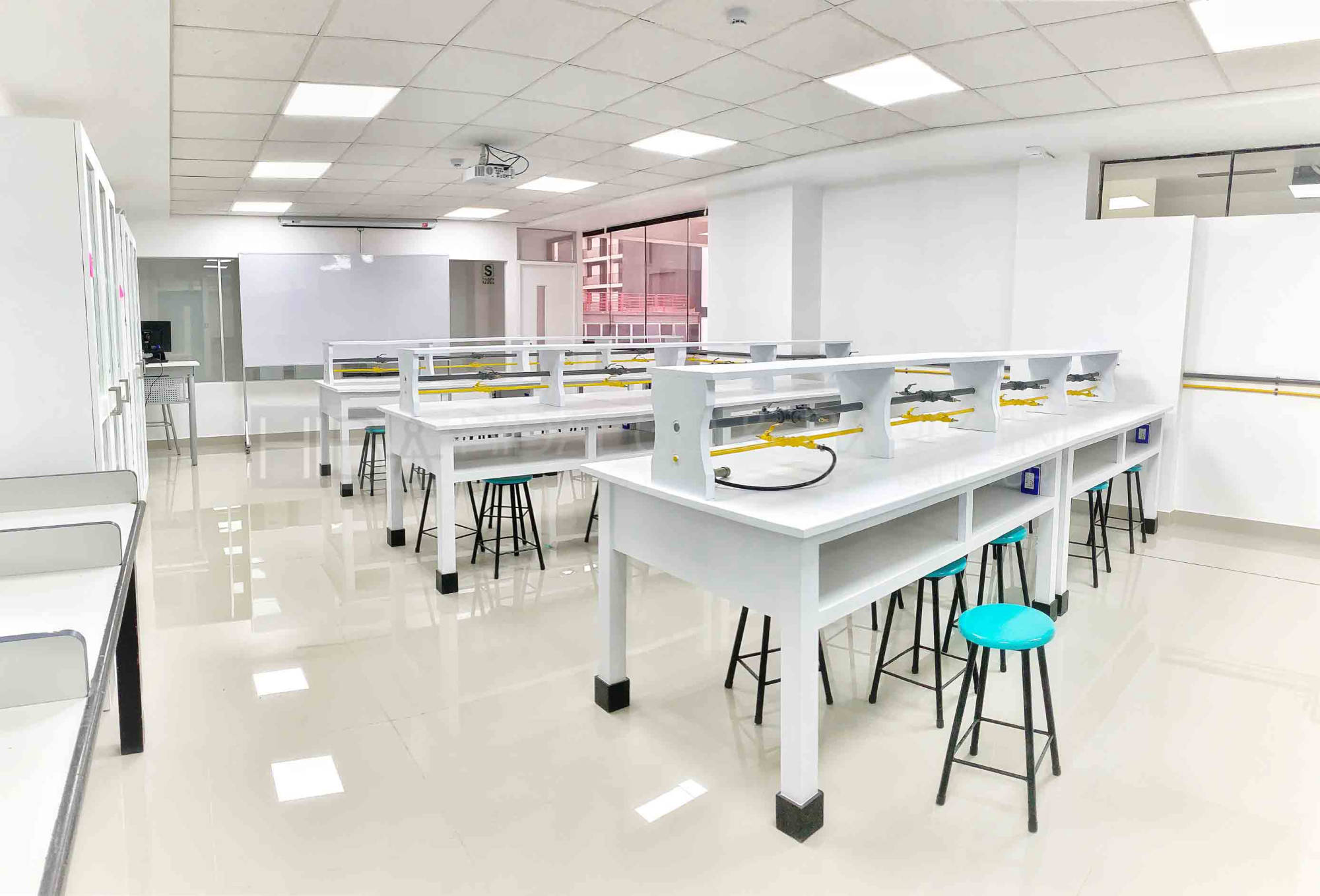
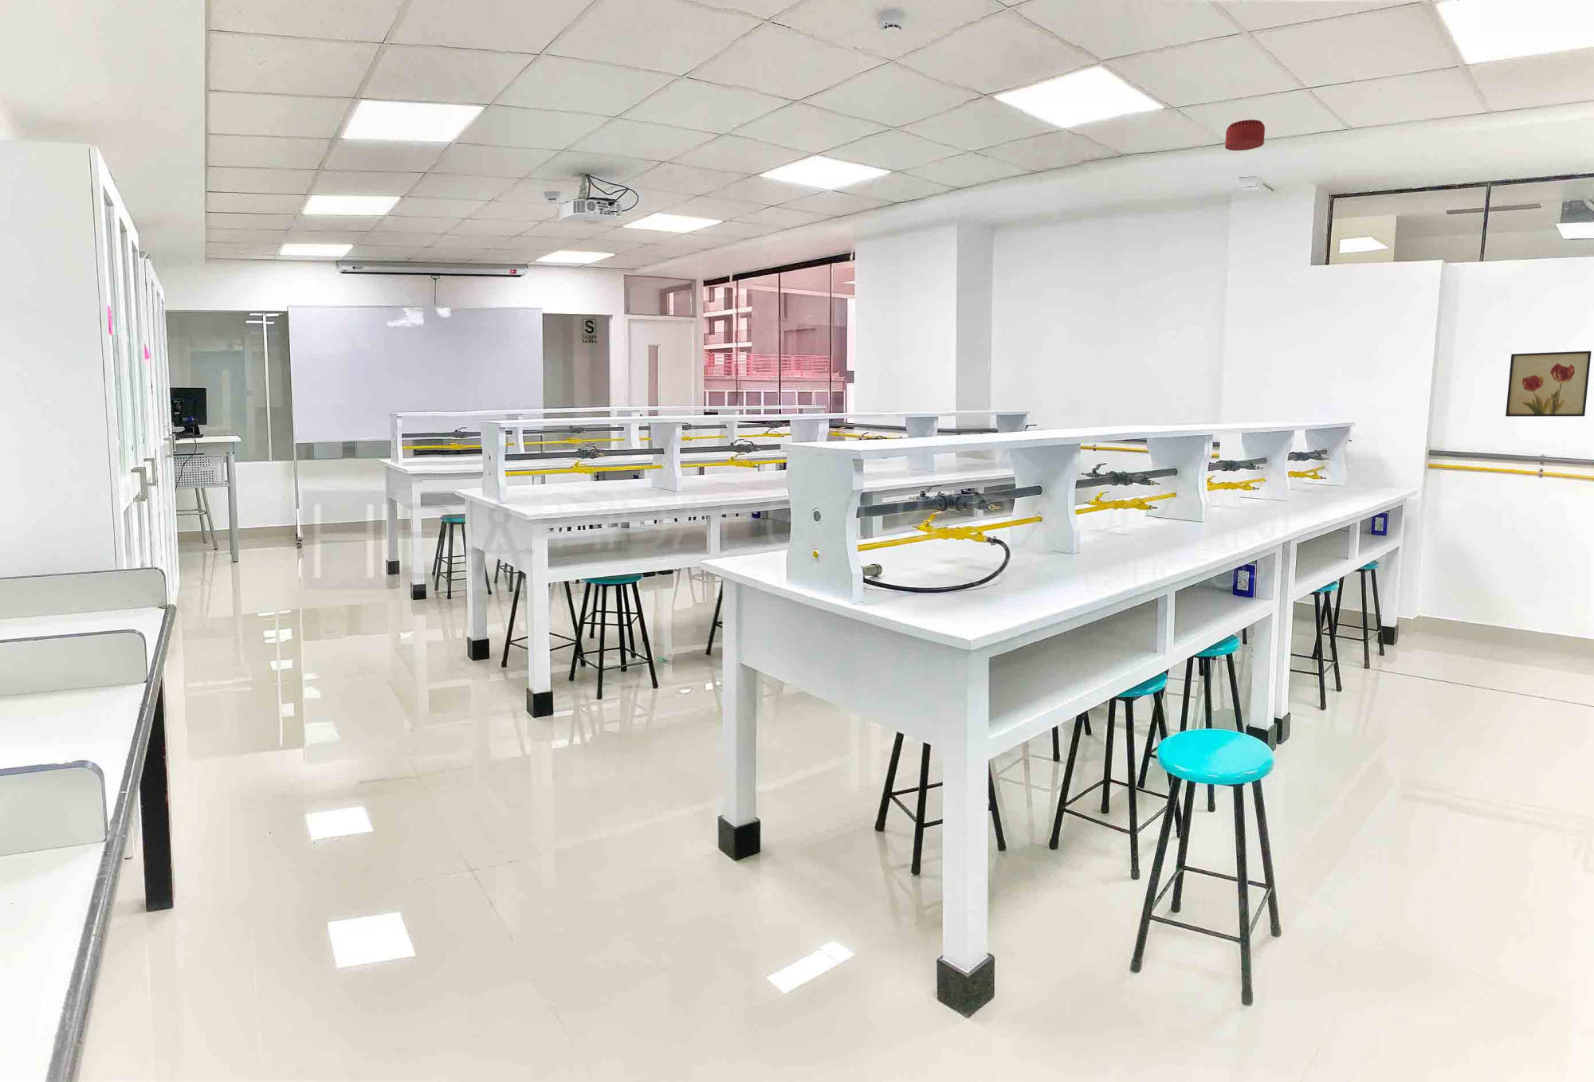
+ wall art (1547, 384)
+ smoke detector (1245, 135)
